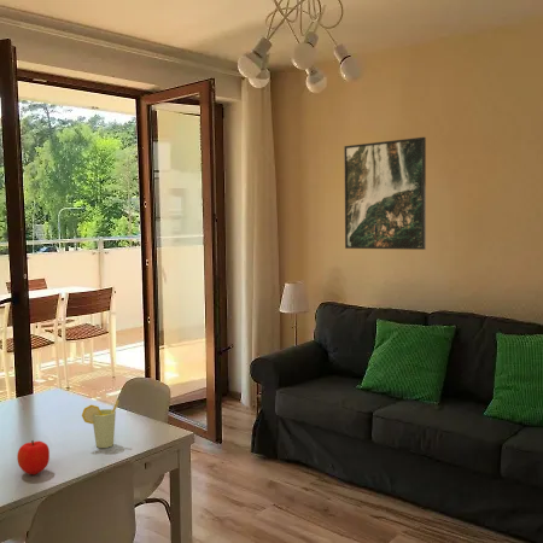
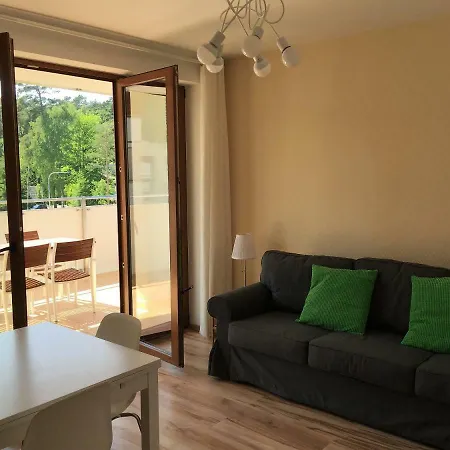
- fruit (33, 456)
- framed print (383, 195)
- cup (100, 424)
